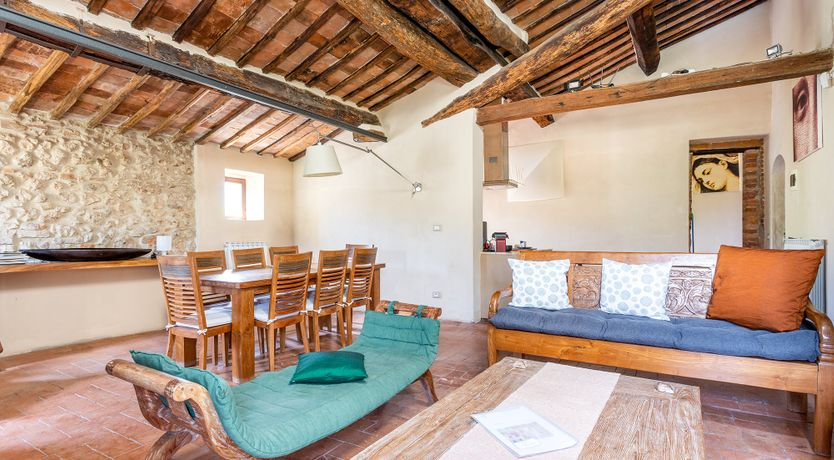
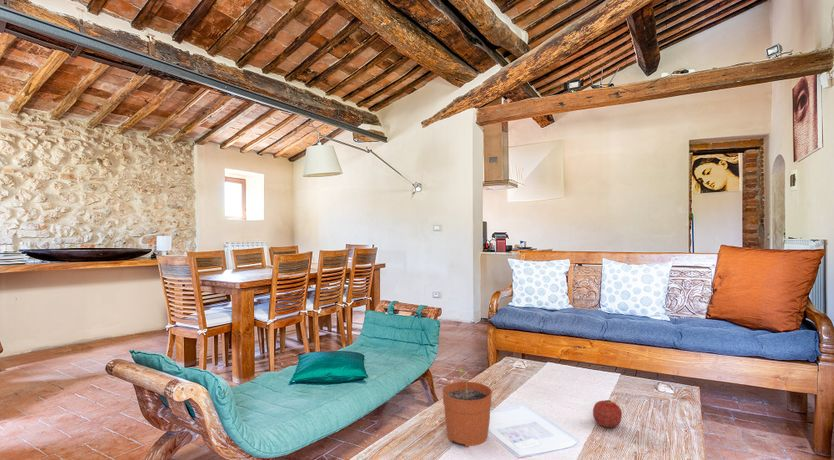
+ fruit (607, 412)
+ plant pot (467, 402)
